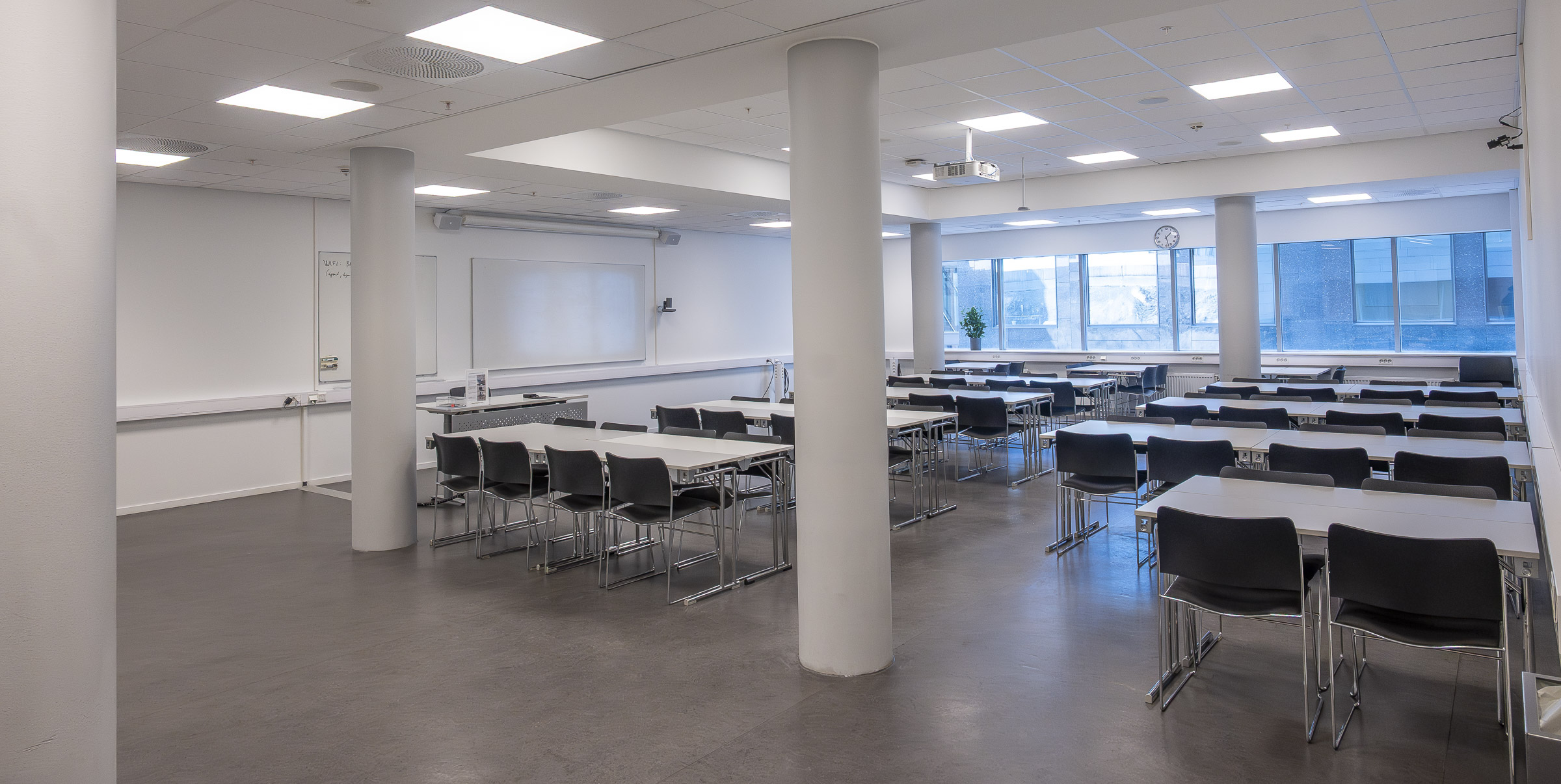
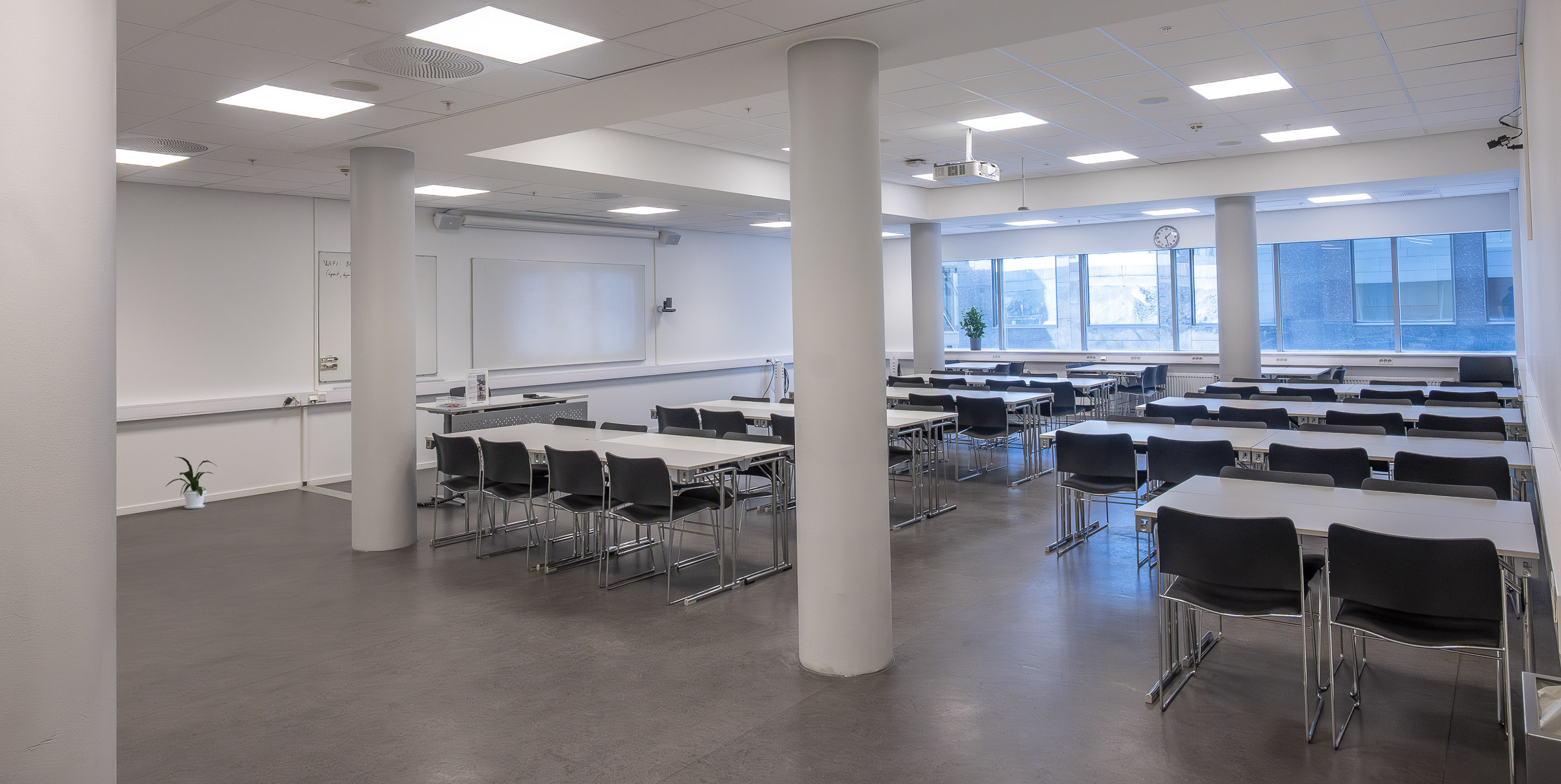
+ house plant (193, 482)
